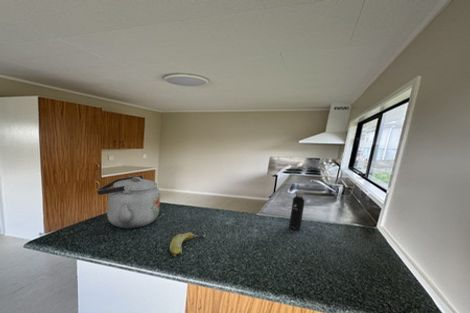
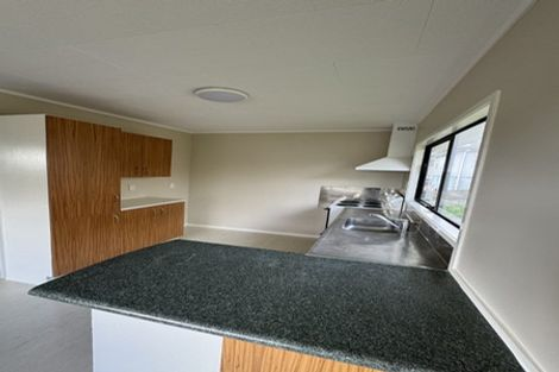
- water bottle (297, 208)
- fruit (184, 240)
- kettle (131, 201)
